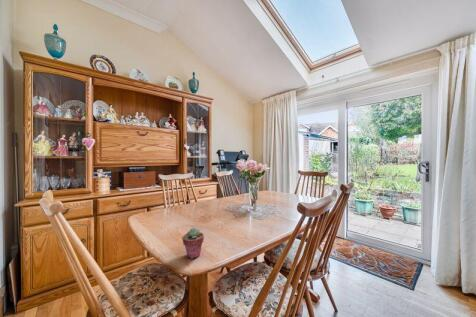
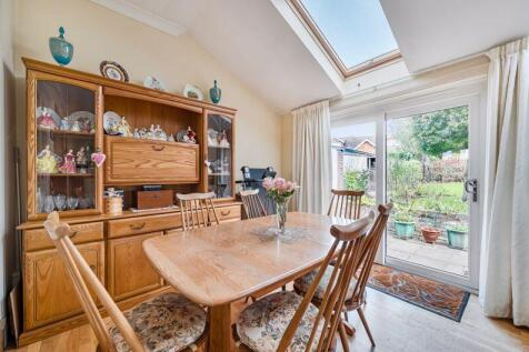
- potted succulent (193, 241)
